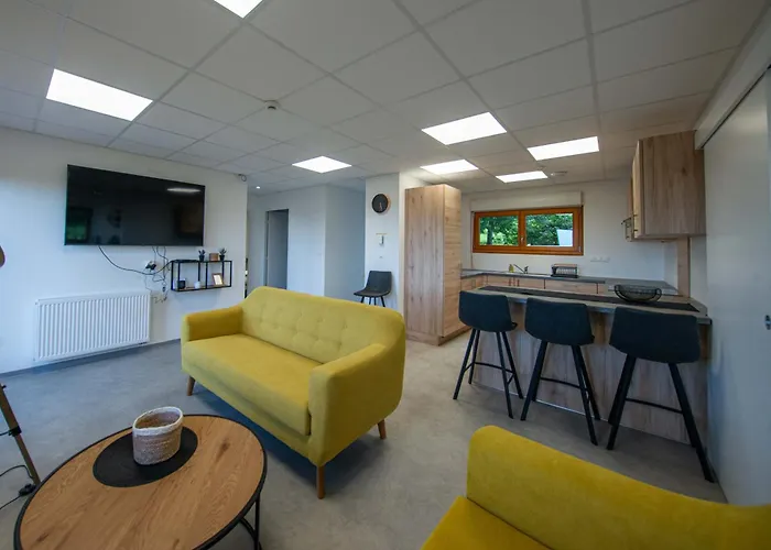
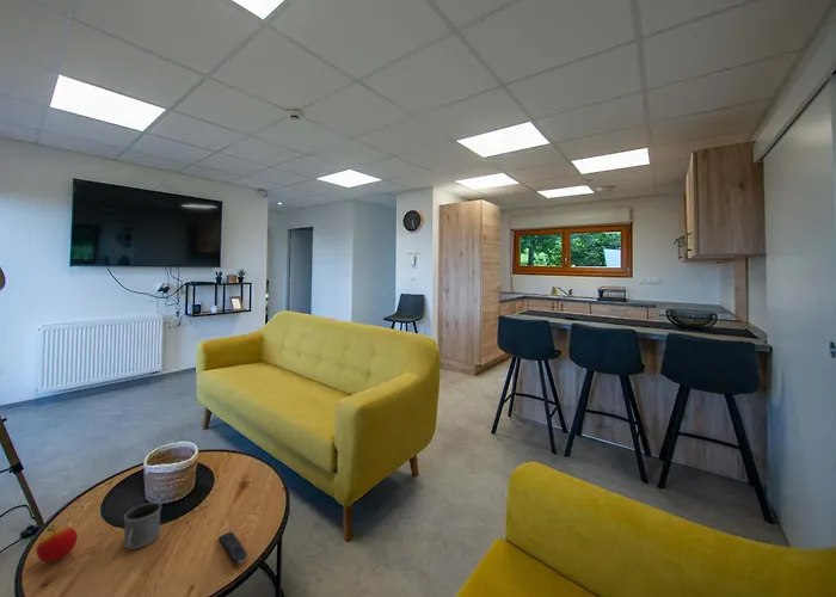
+ apple (56, 543)
+ remote control (233, 547)
+ mug (140, 527)
